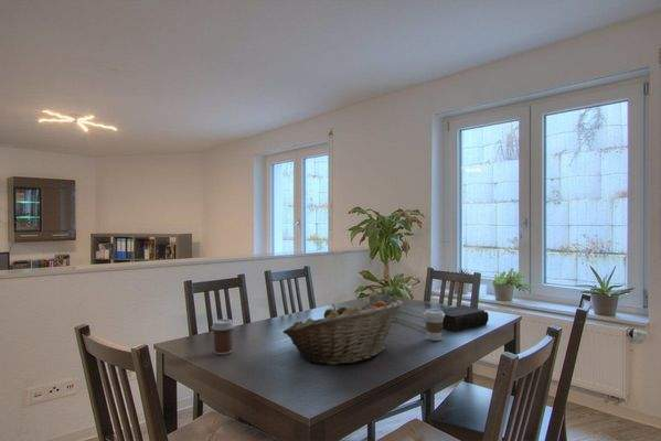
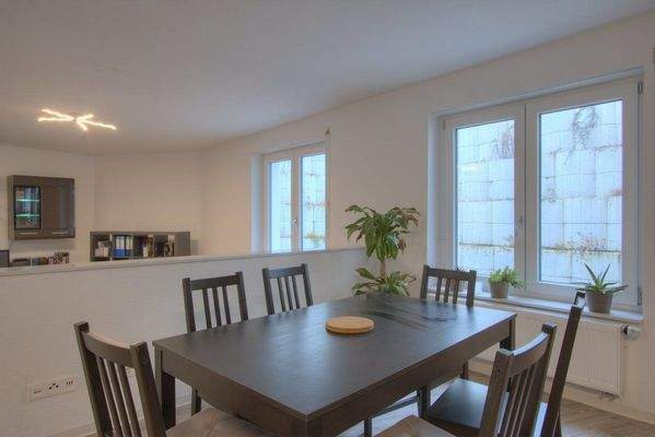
- coffee cup (434, 324)
- book (459, 316)
- fruit basket (345, 325)
- coffee cup (223, 336)
